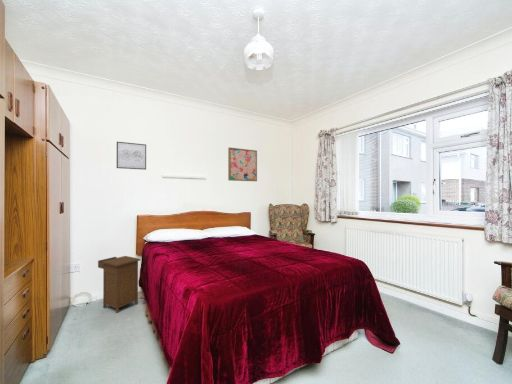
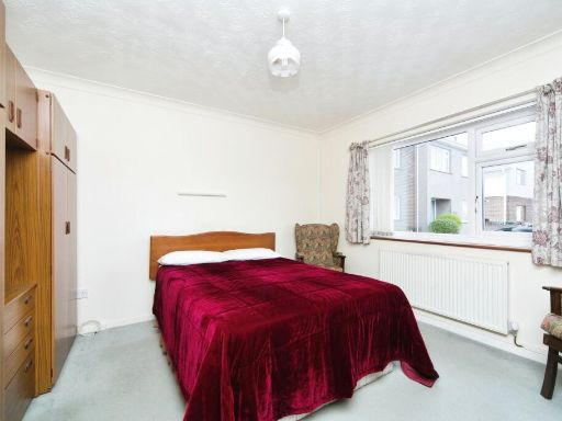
- nightstand (117, 281)
- wall art (131, 156)
- wall art (243, 165)
